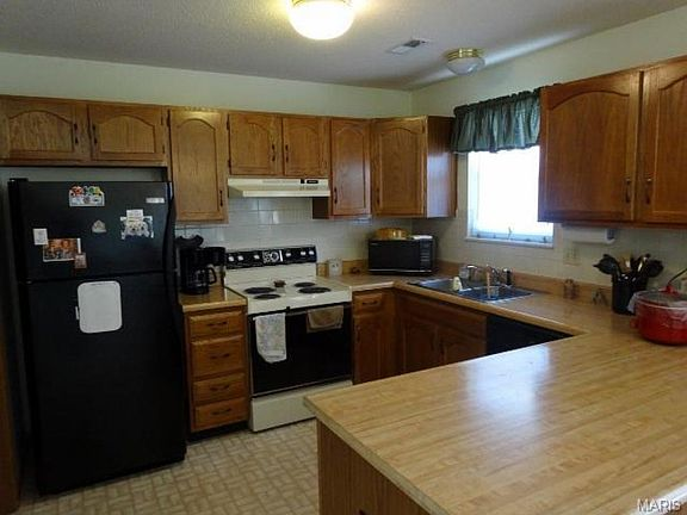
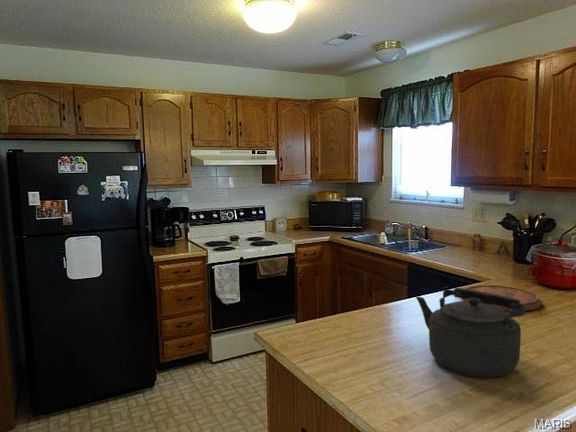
+ kettle (471, 328)
+ cutting board (499, 294)
